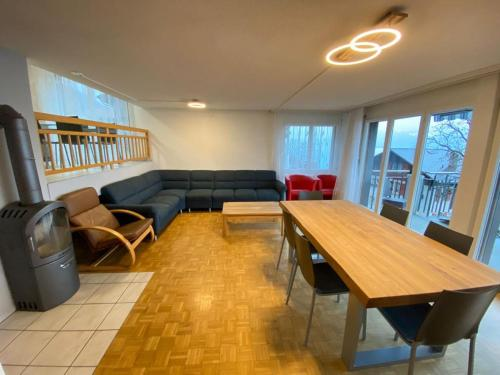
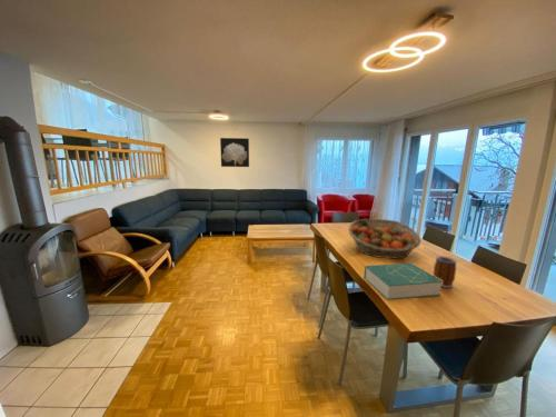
+ fruit basket (381, 237)
+ wall art (235, 152)
+ book (400, 279)
+ mug (443, 270)
